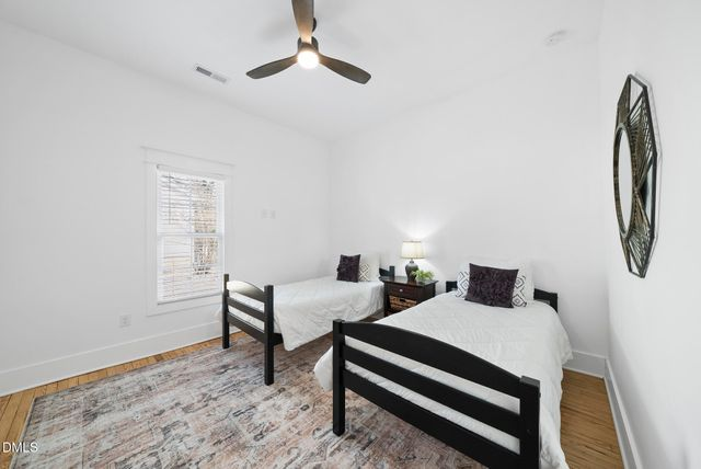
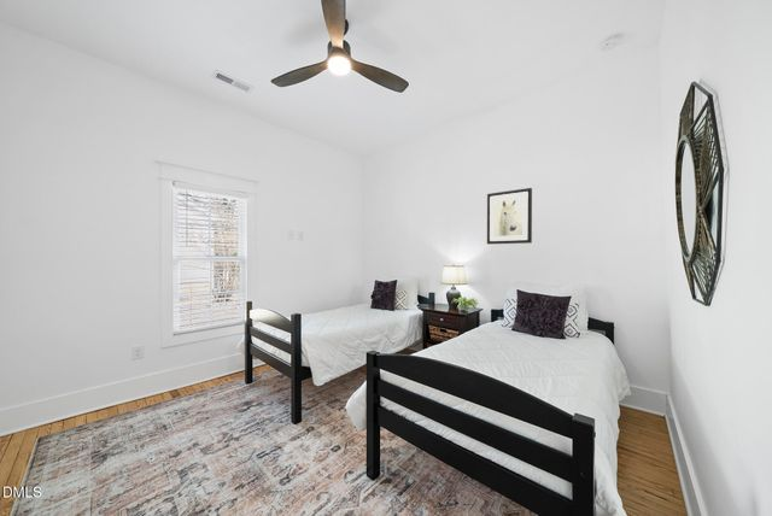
+ wall art (508, 217)
